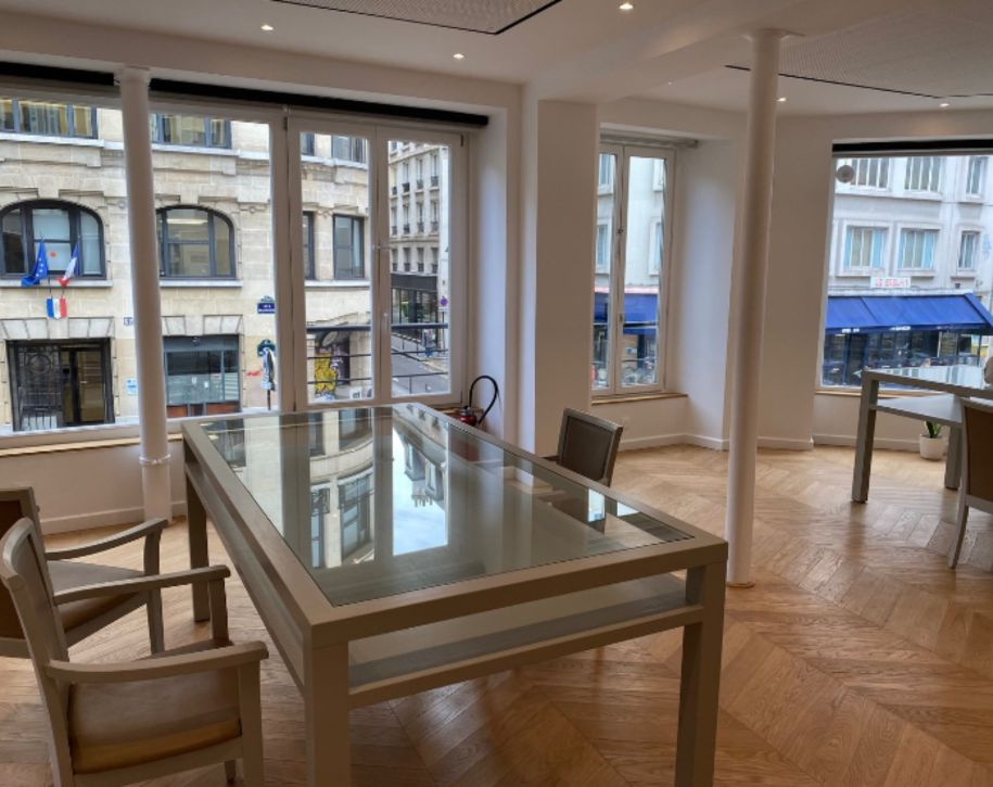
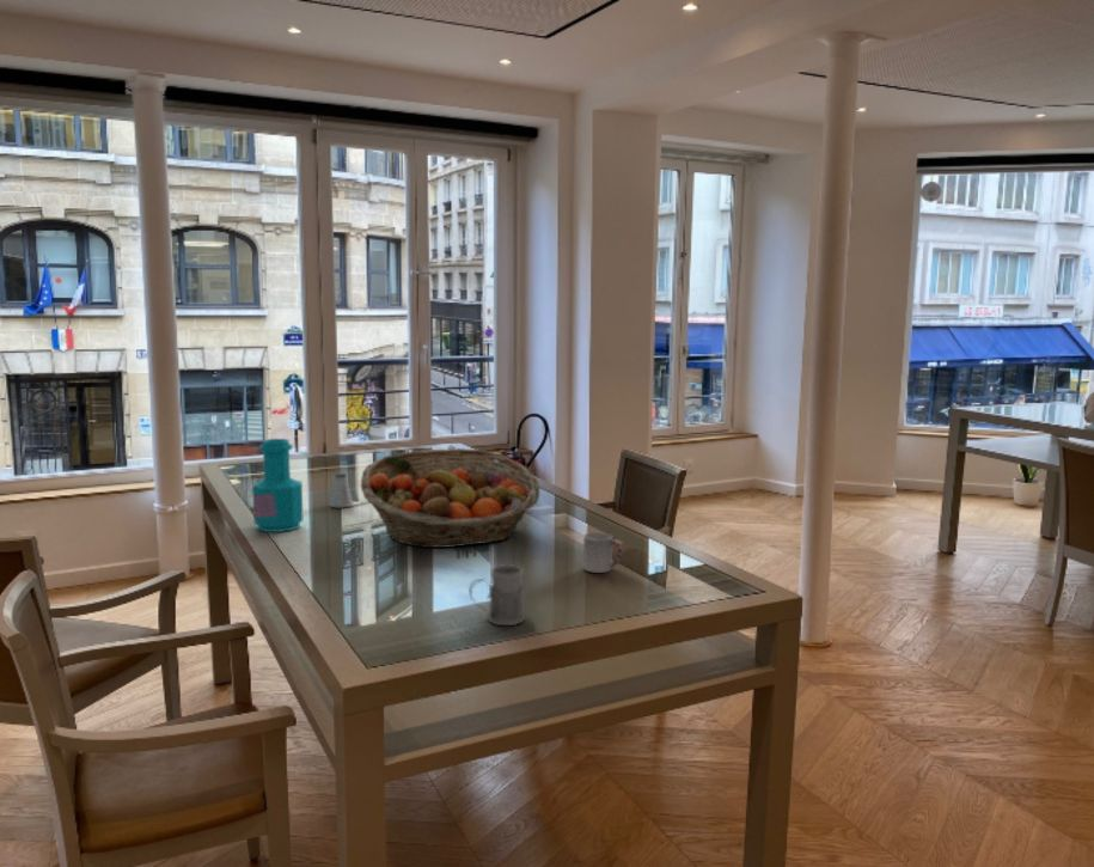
+ saltshaker (341, 489)
+ mug (496, 596)
+ bottle (277, 483)
+ fruit basket (451, 495)
+ cup (603, 552)
